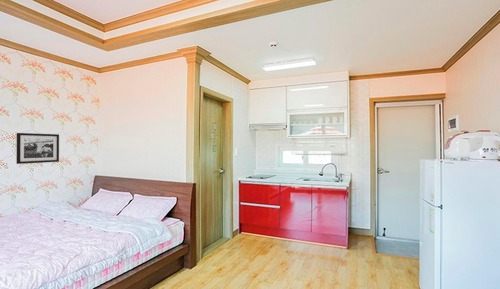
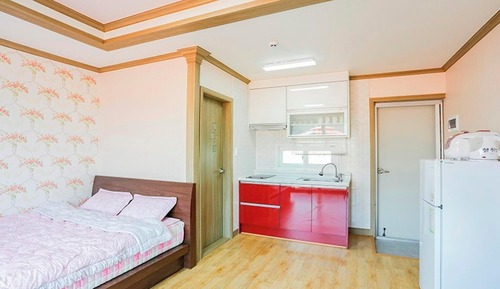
- picture frame (39, 148)
